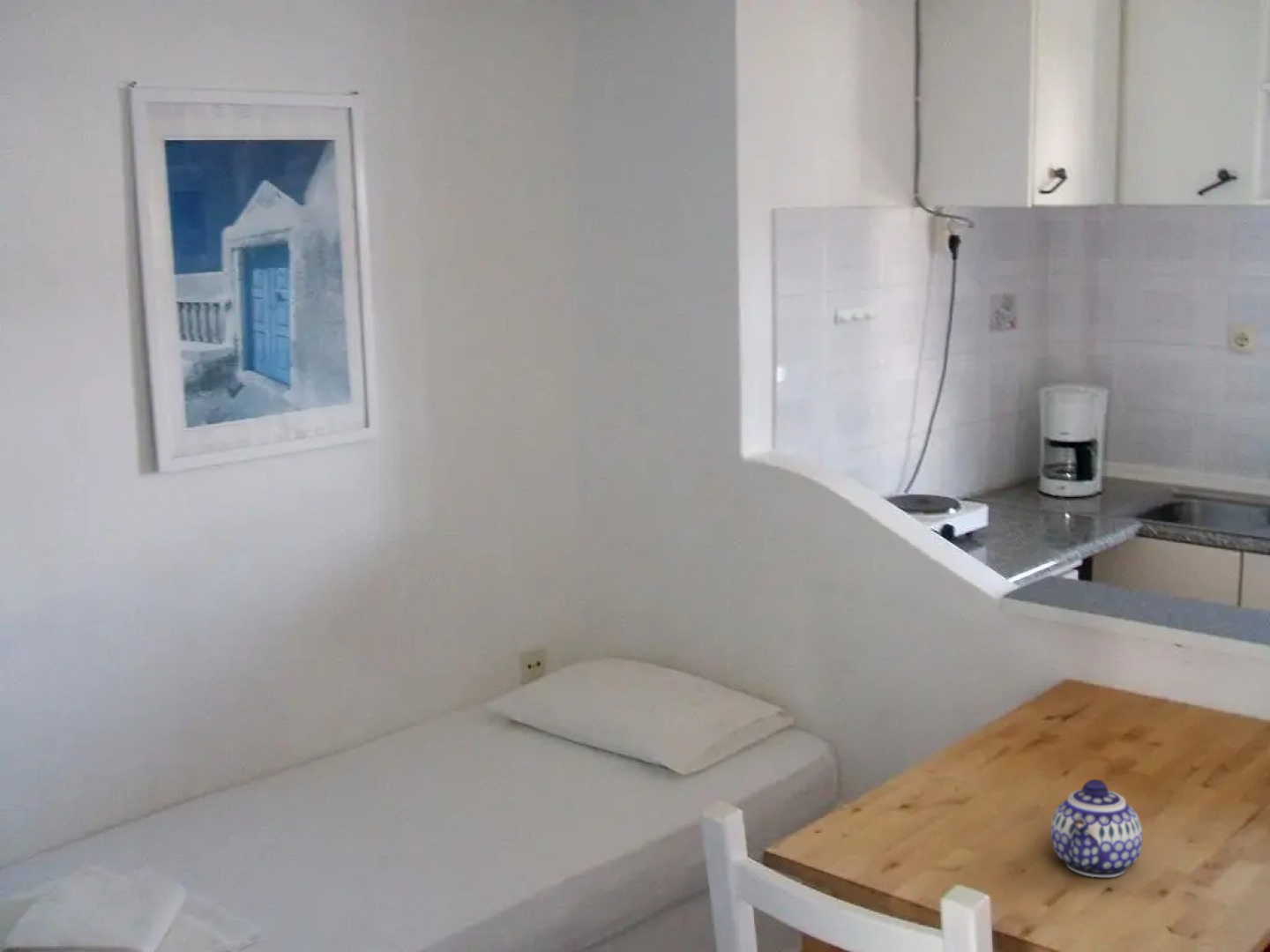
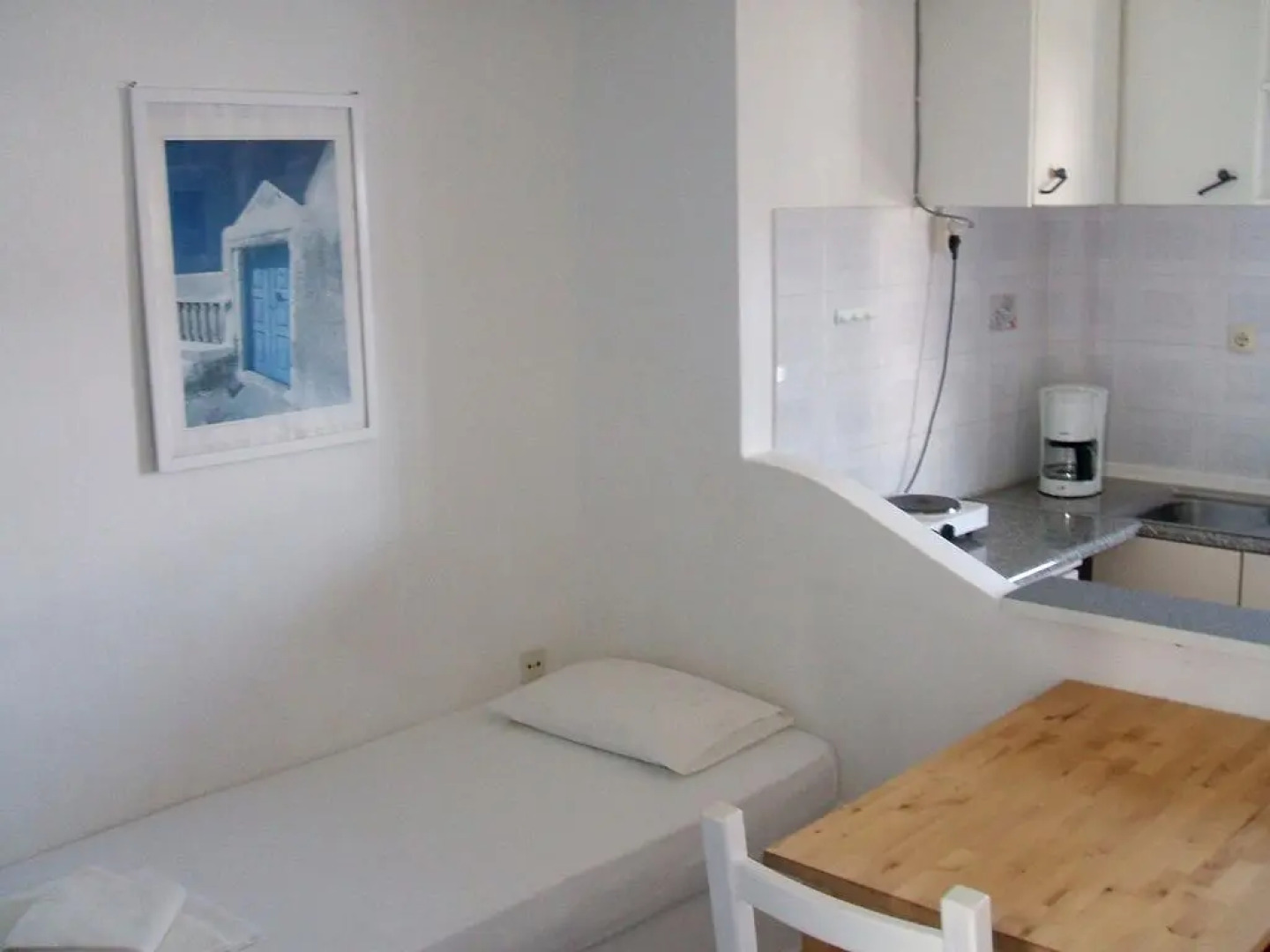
- teapot (1095, 824)
